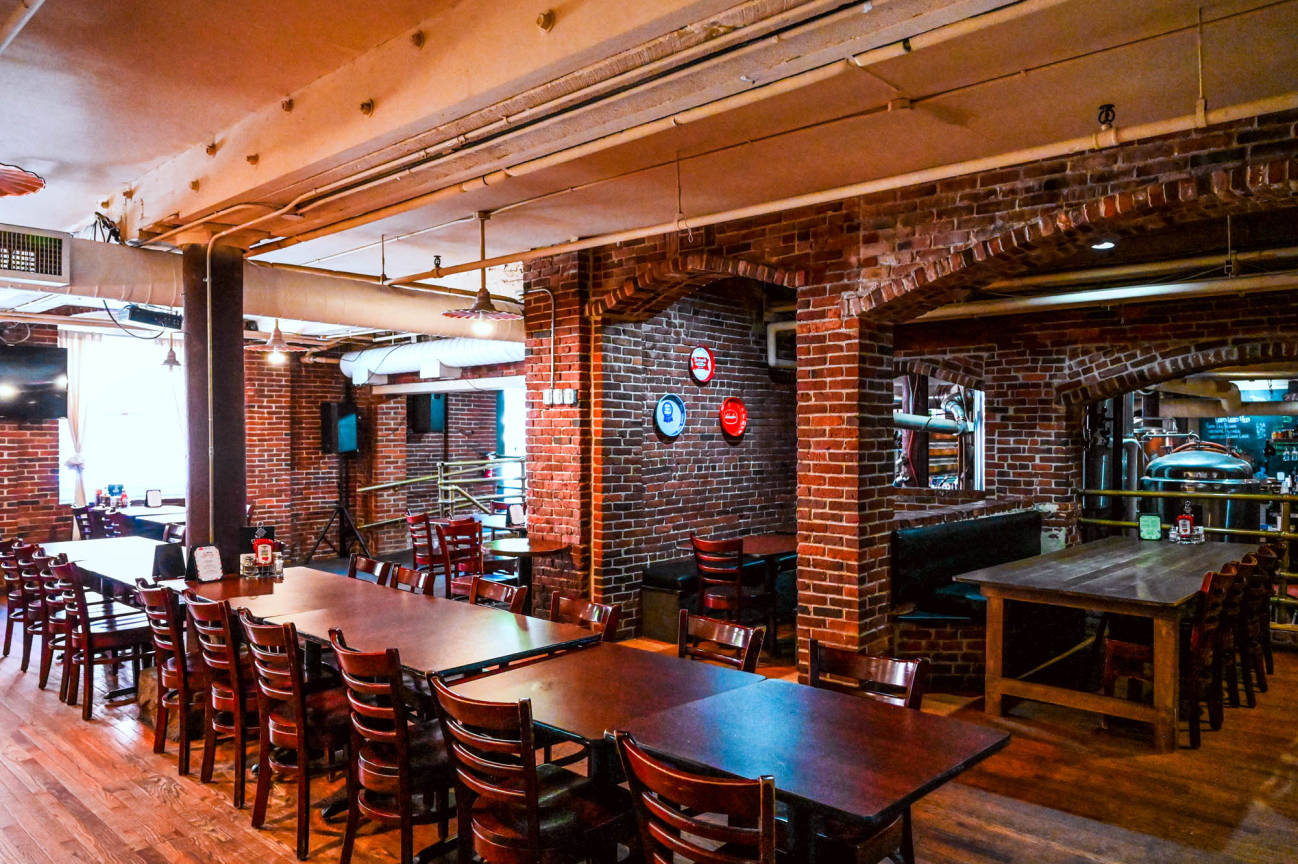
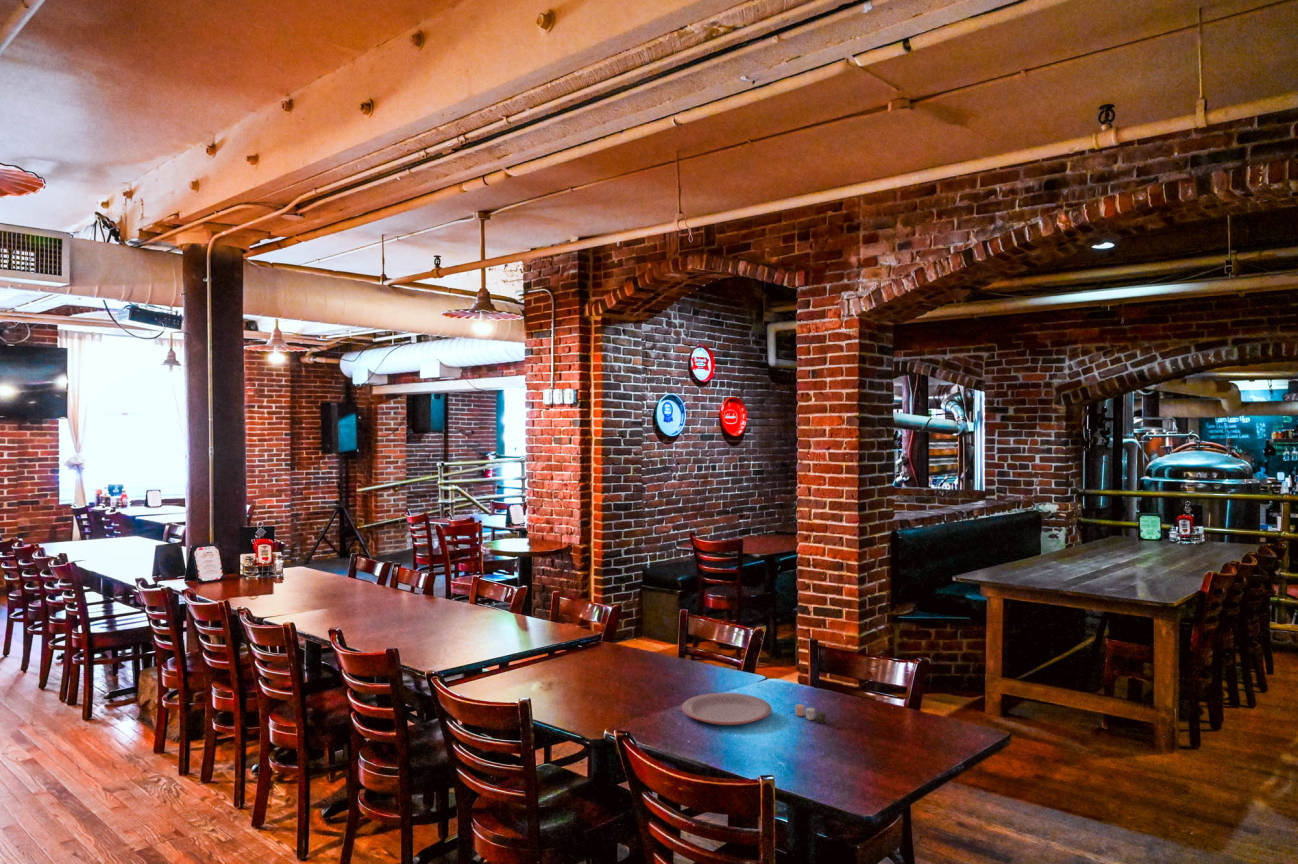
+ candle (810, 713)
+ plate (726, 710)
